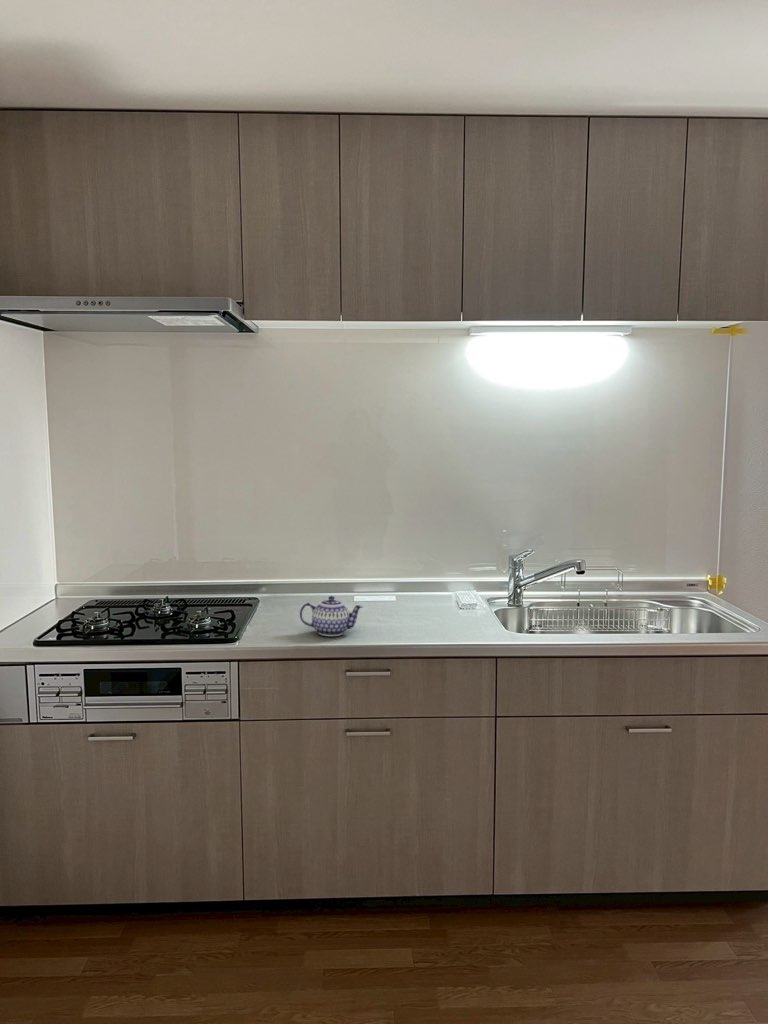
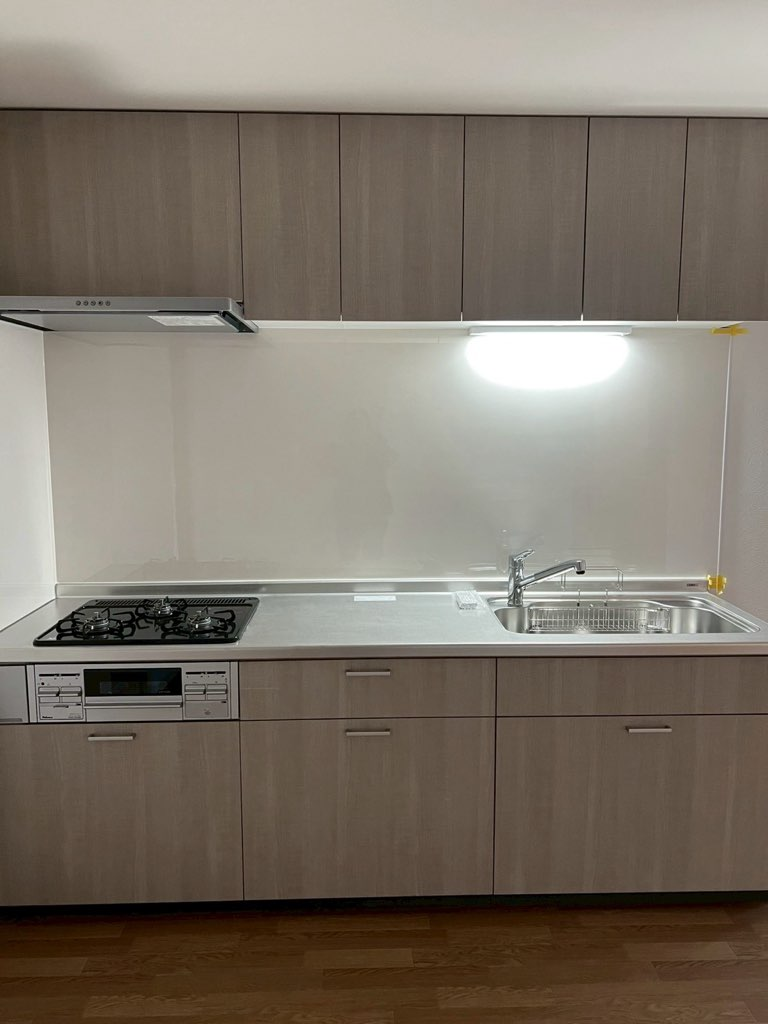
- teapot (331, 614)
